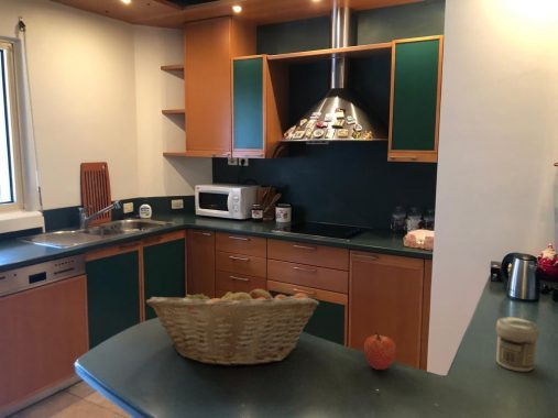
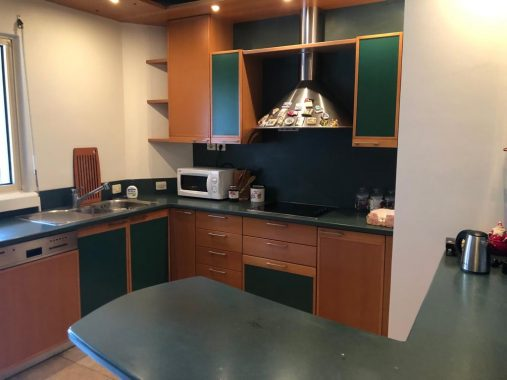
- jar (515, 343)
- fruit basket (233, 315)
- apple (379, 350)
